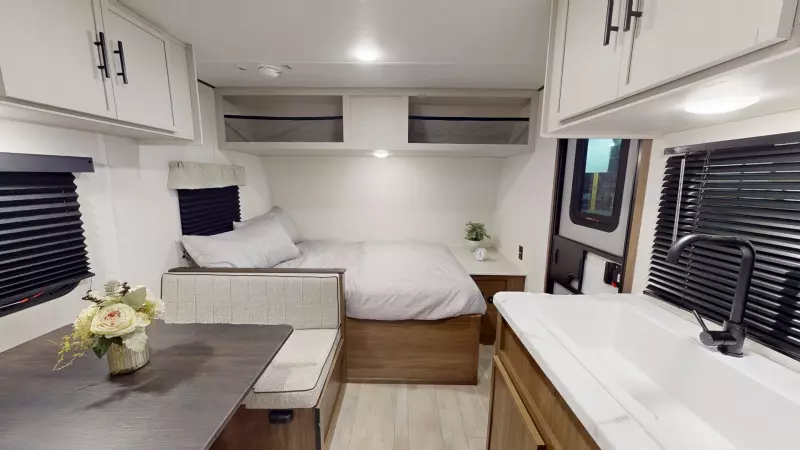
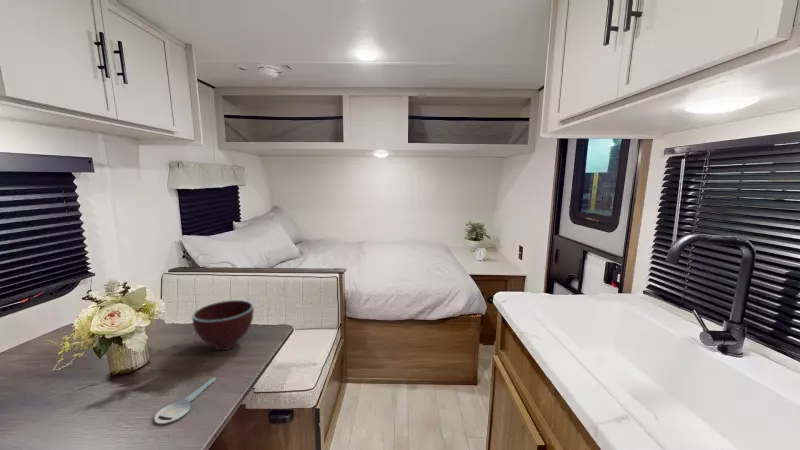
+ bowl (225, 328)
+ key (190, 398)
